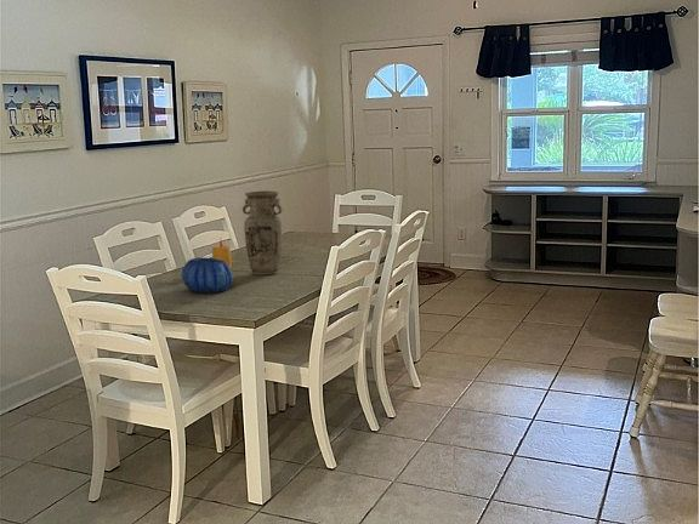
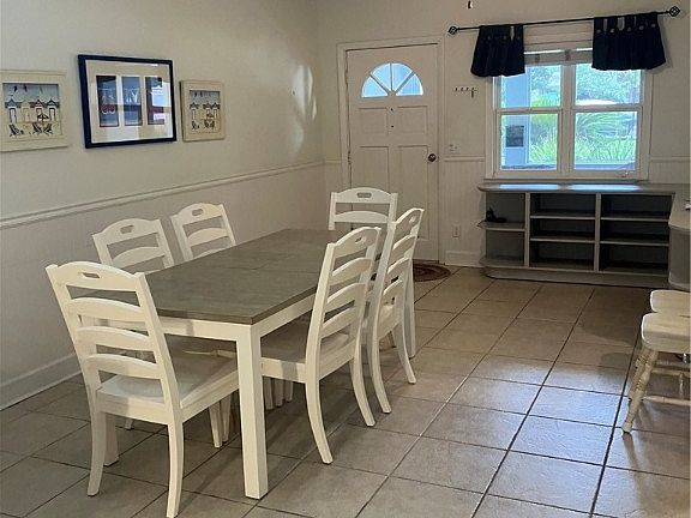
- candle (221, 254)
- decorative bowl (206, 274)
- vase (263, 232)
